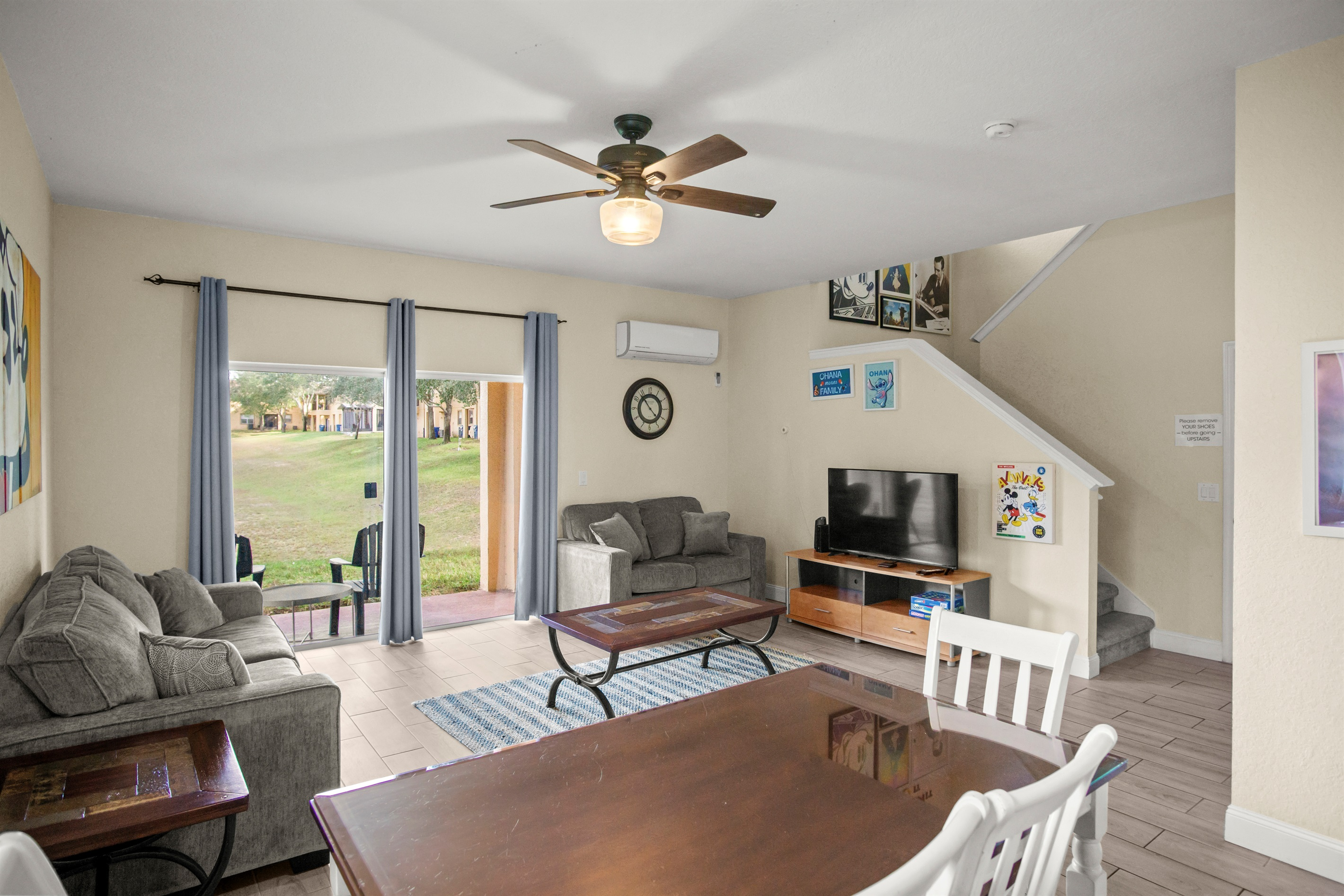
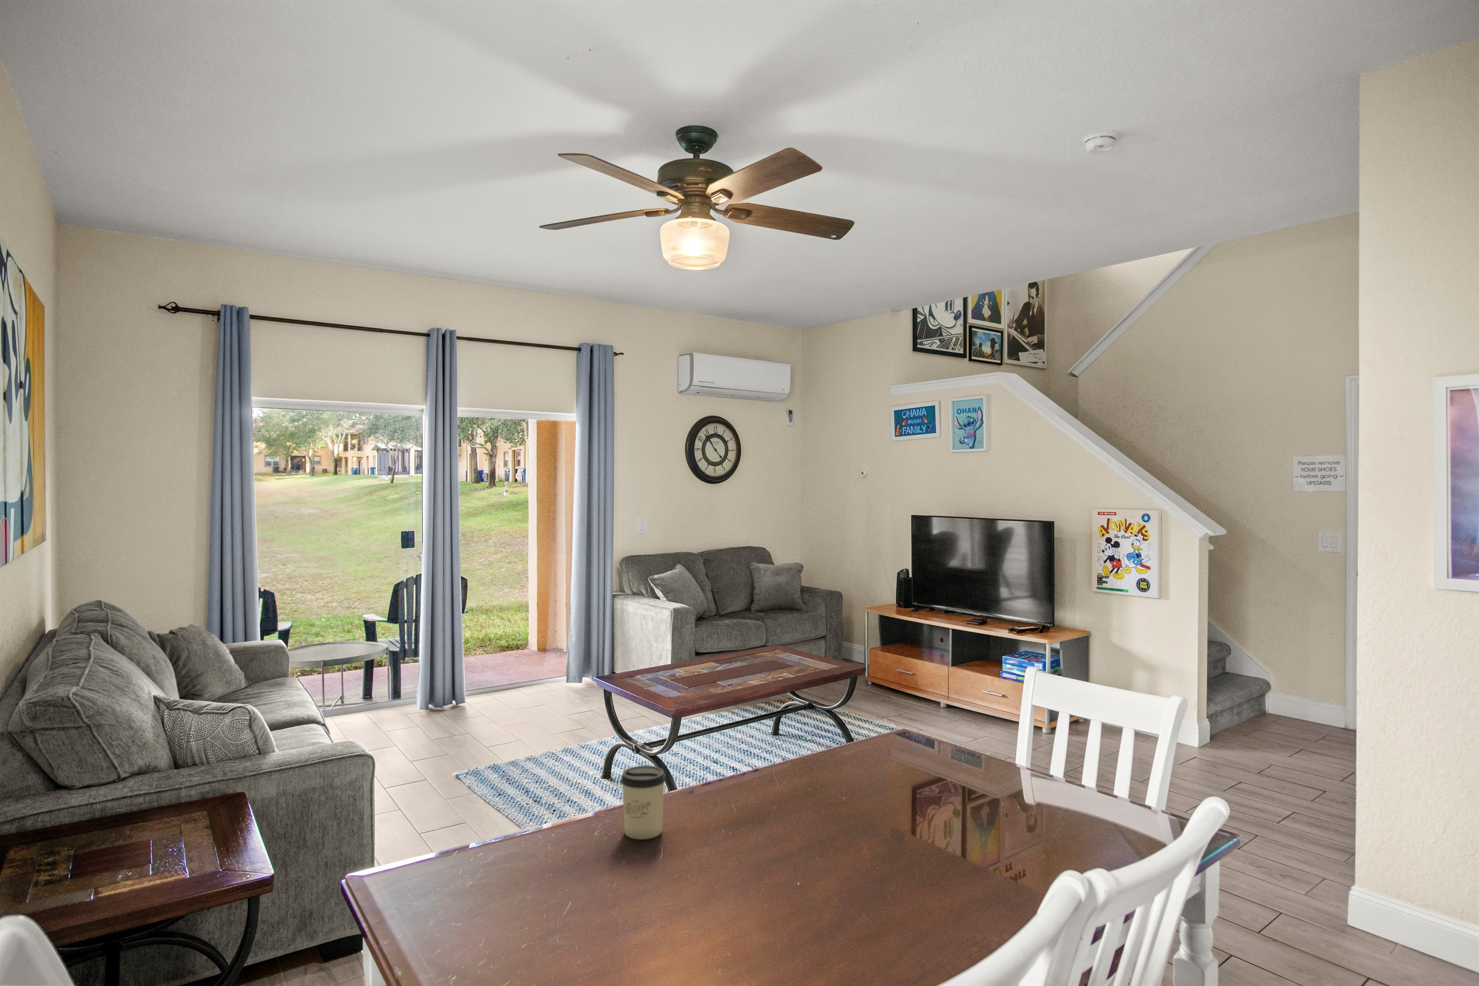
+ cup (643, 801)
